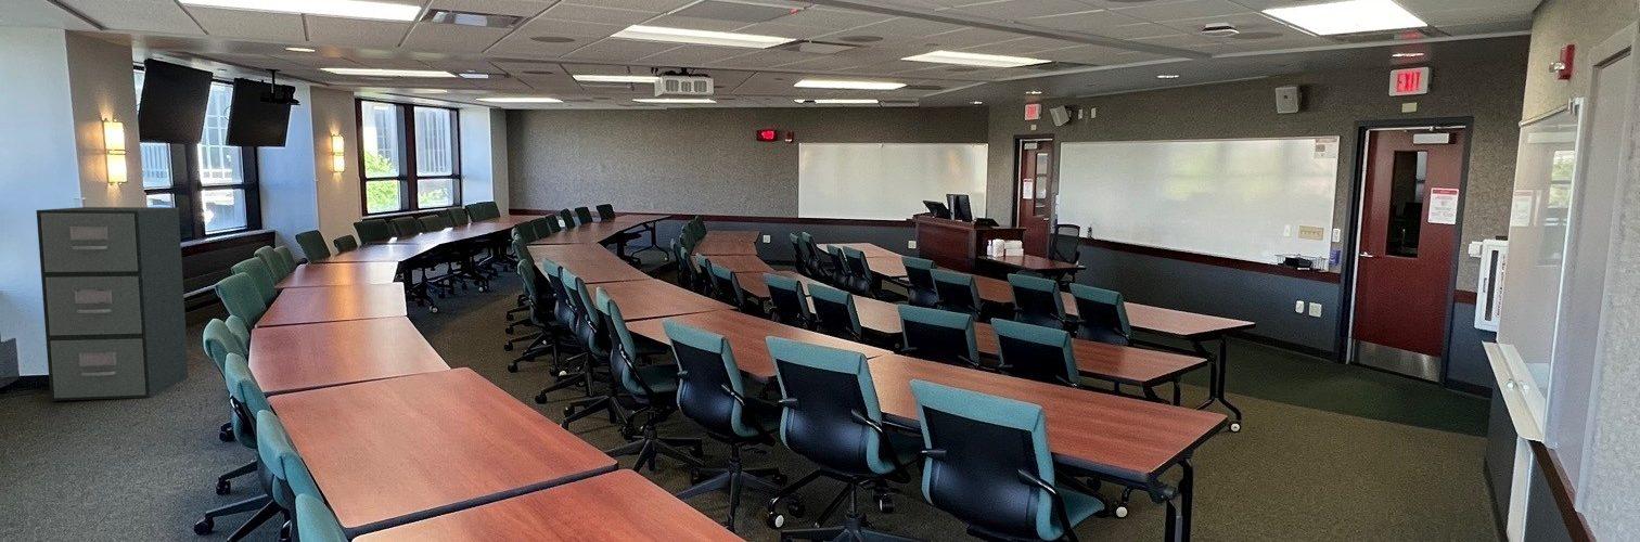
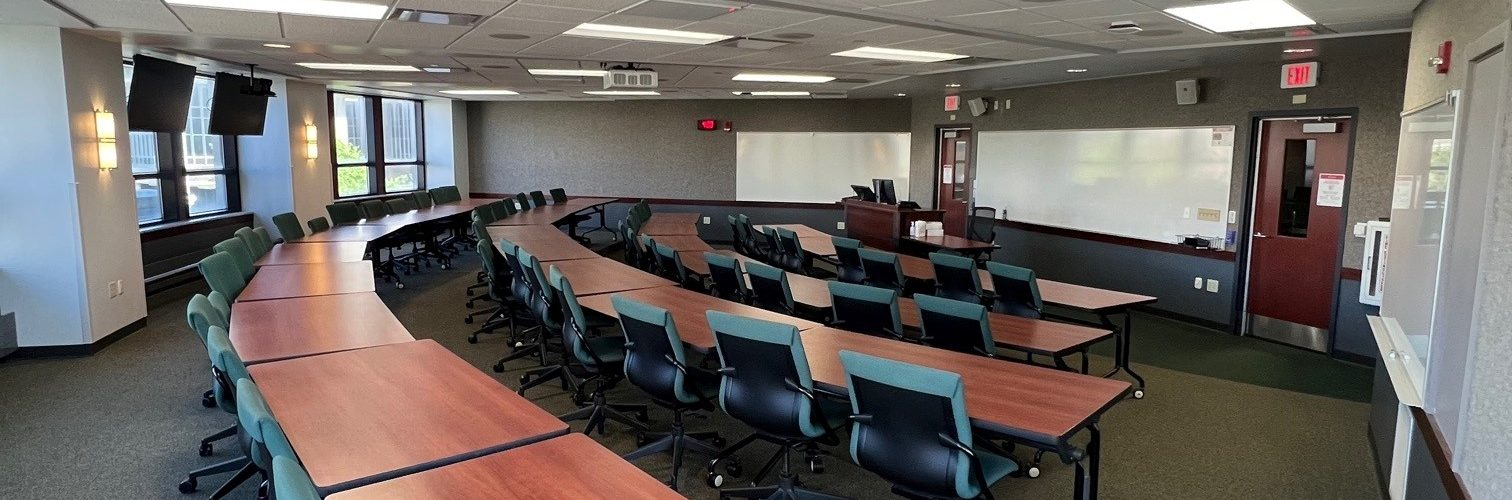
- filing cabinet (115, 300)
